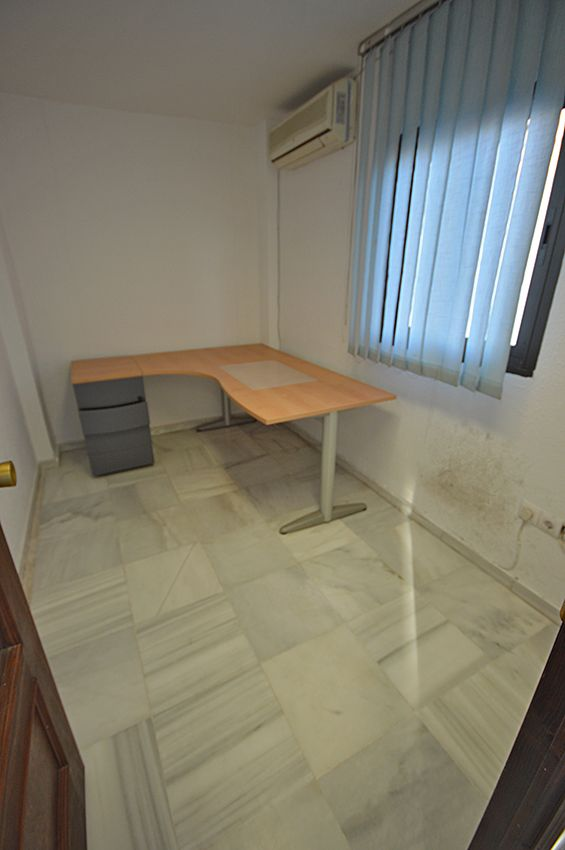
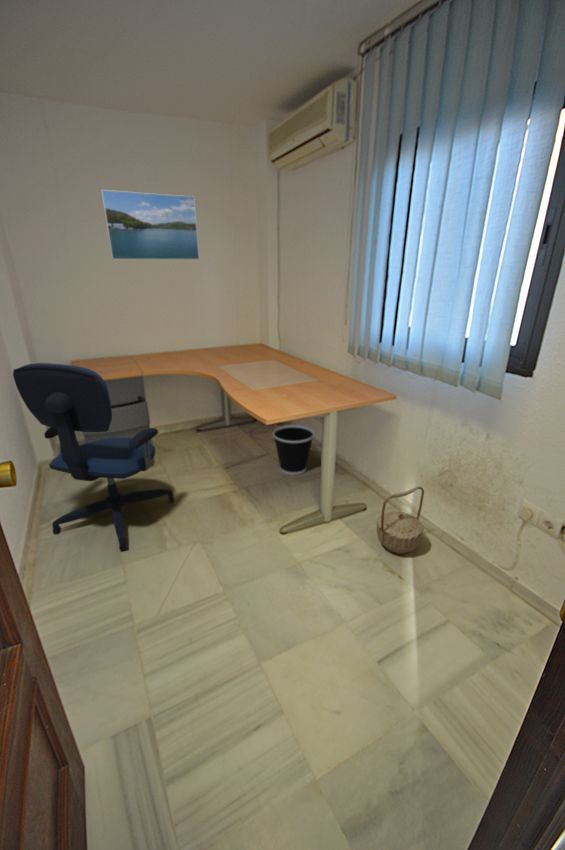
+ office chair (104, 442)
+ basket (401, 518)
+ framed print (153, 227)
+ wastebasket (293, 450)
